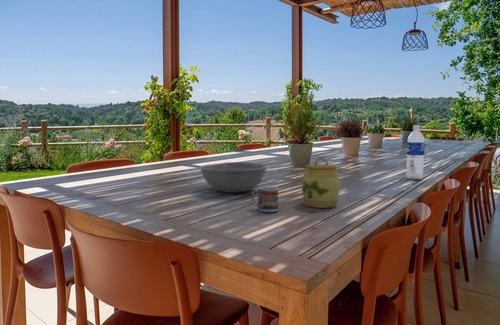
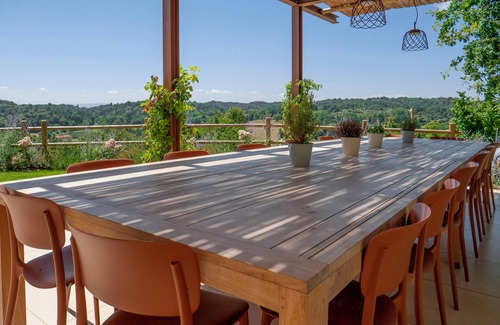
- cup (264, 198)
- jar (320, 180)
- water bottle (415, 152)
- bowl (233, 178)
